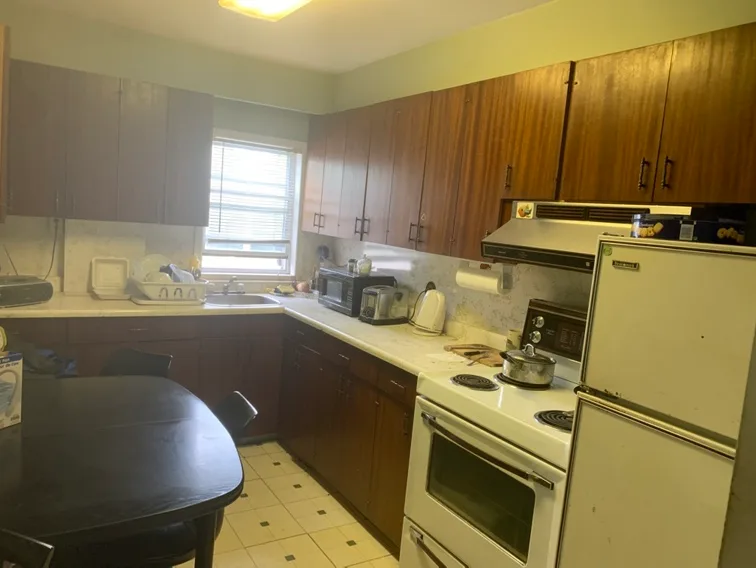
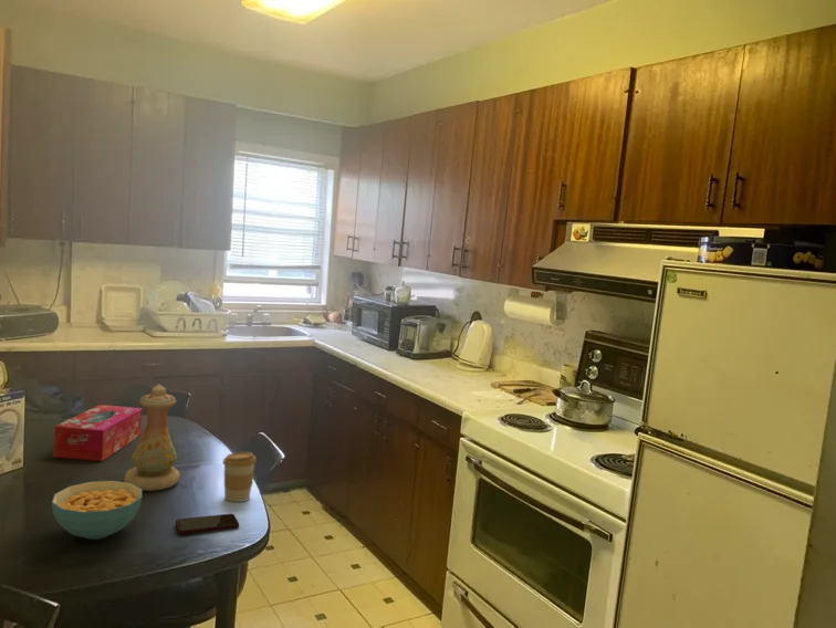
+ tissue box (101, 430)
+ vase (155, 433)
+ cereal bowl (97, 514)
+ smartphone (207, 523)
+ coffee cup (238, 475)
